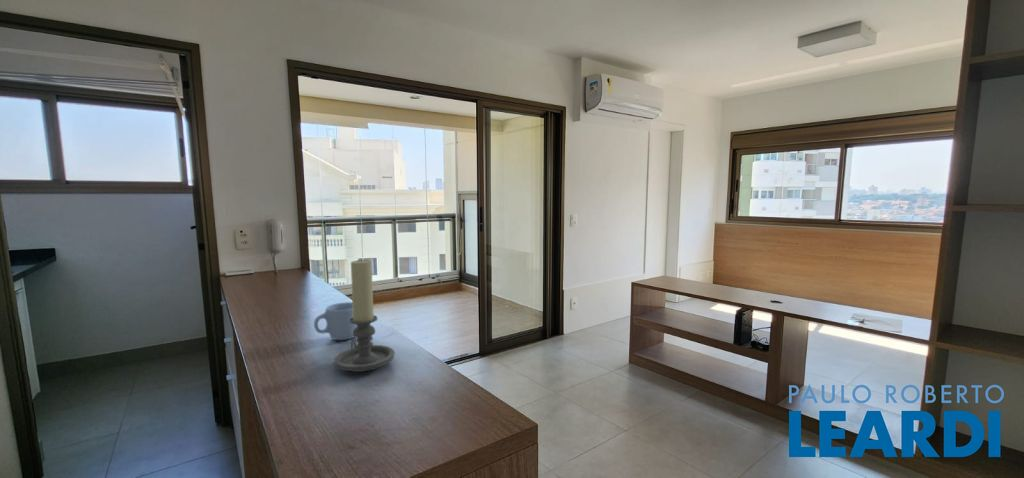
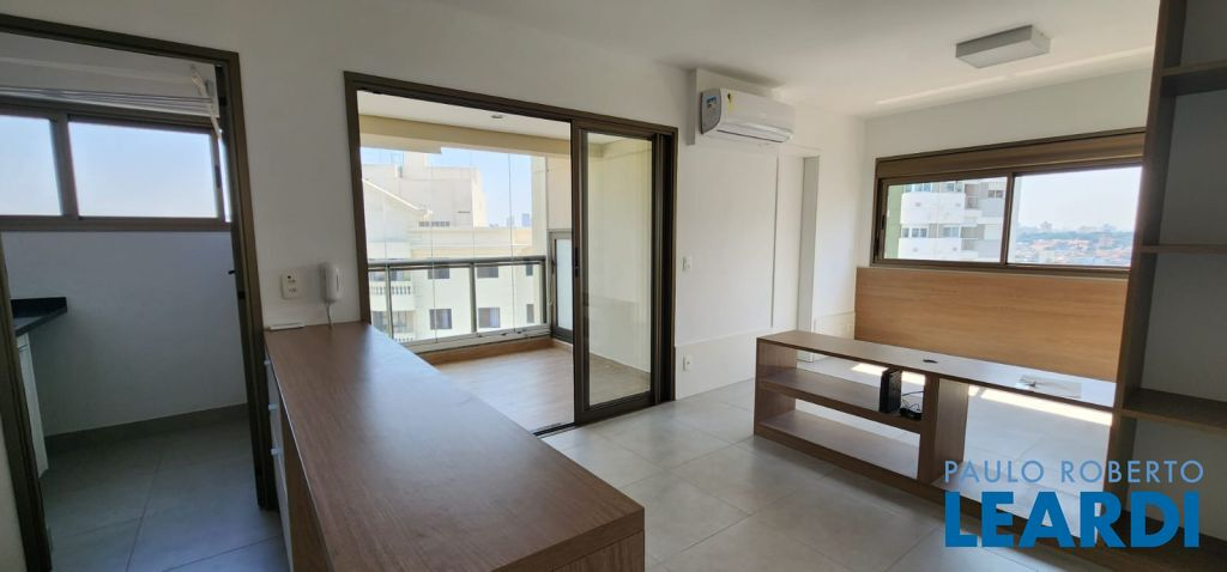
- candle holder (361, 311)
- mug (337, 322)
